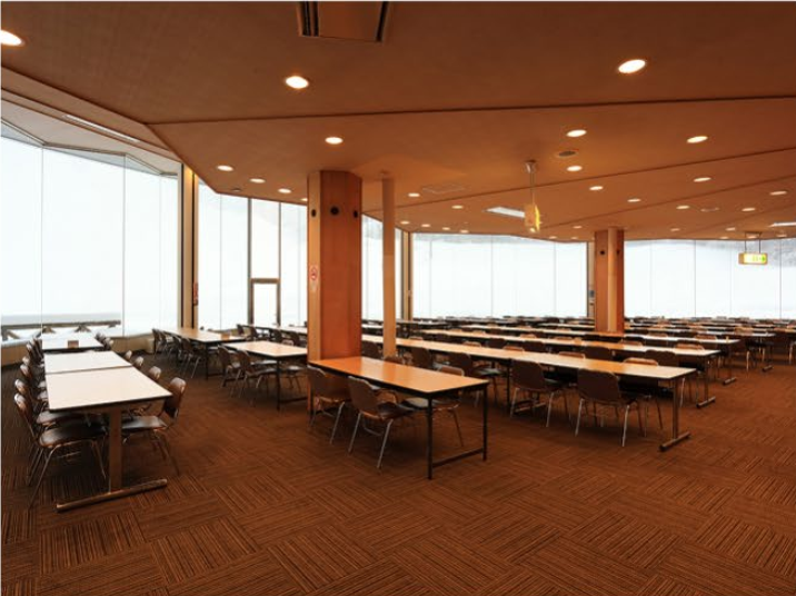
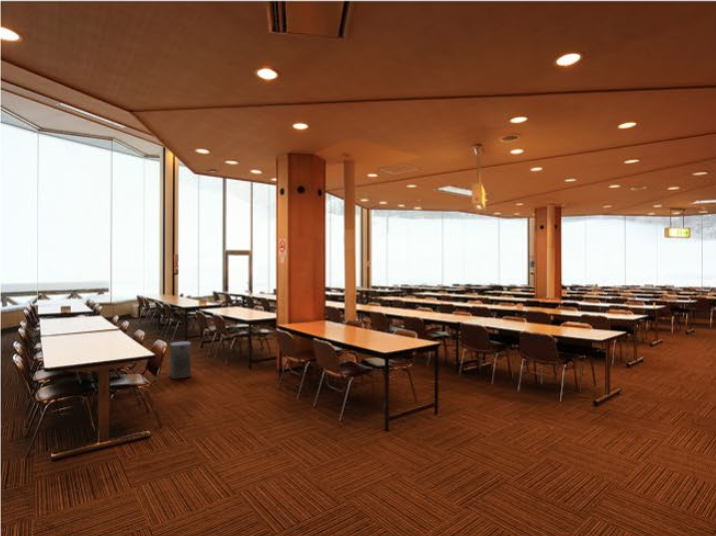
+ fan (180, 359)
